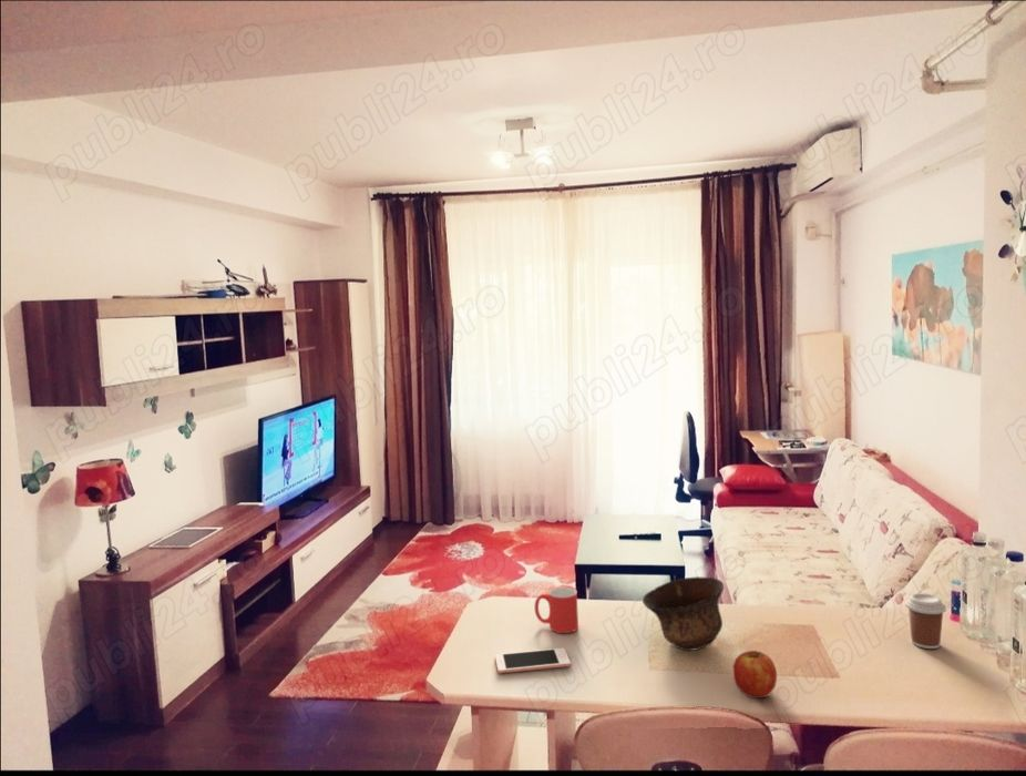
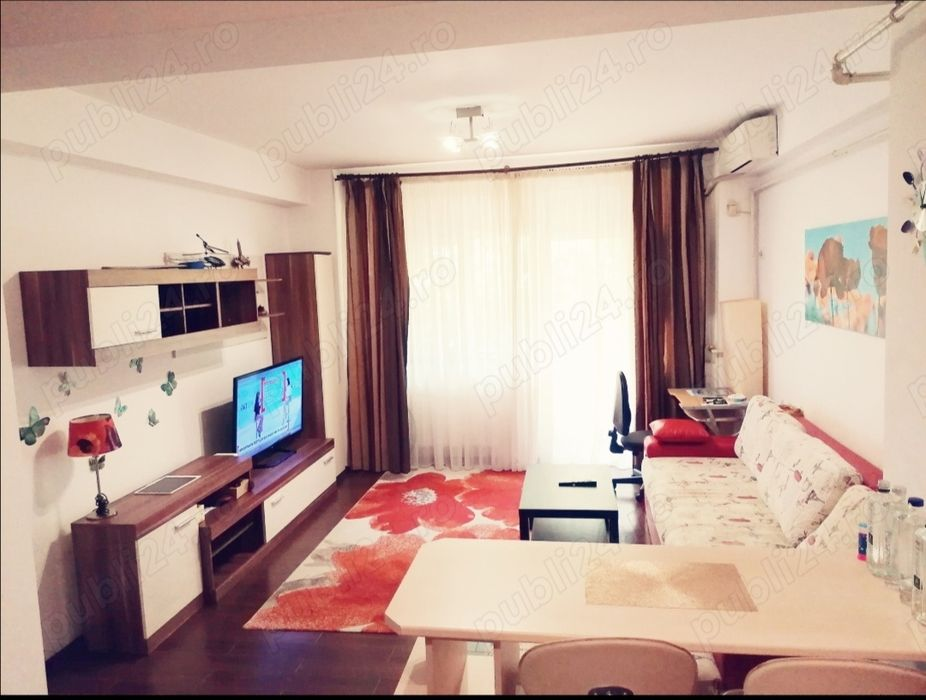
- cell phone (532, 660)
- bowl (683, 613)
- mug (555, 609)
- coffee cup (925, 620)
- apple (755, 671)
